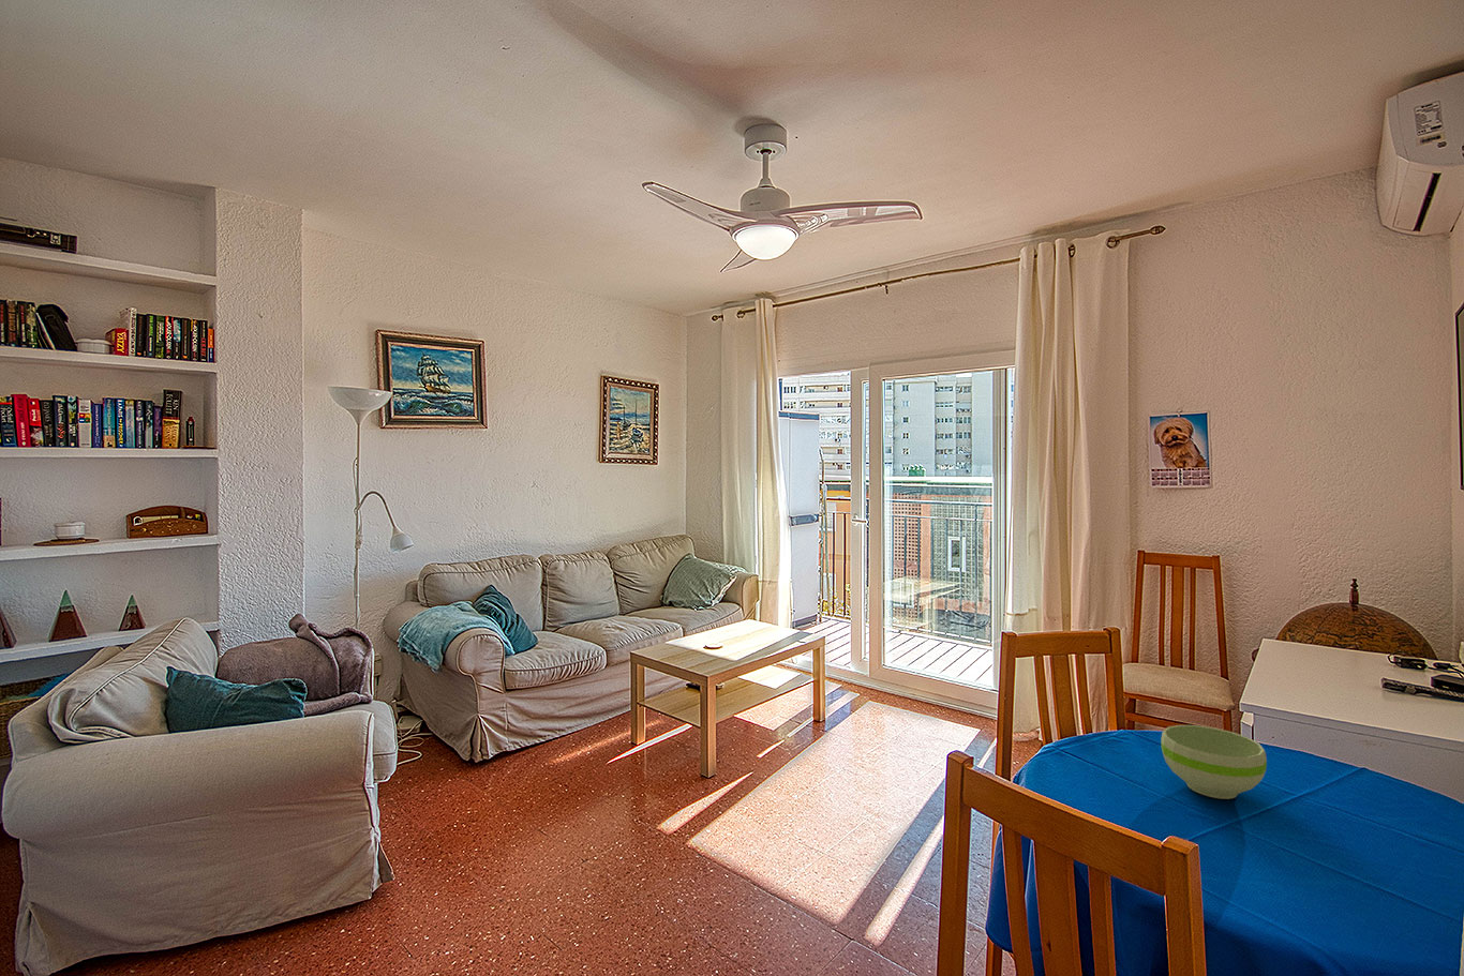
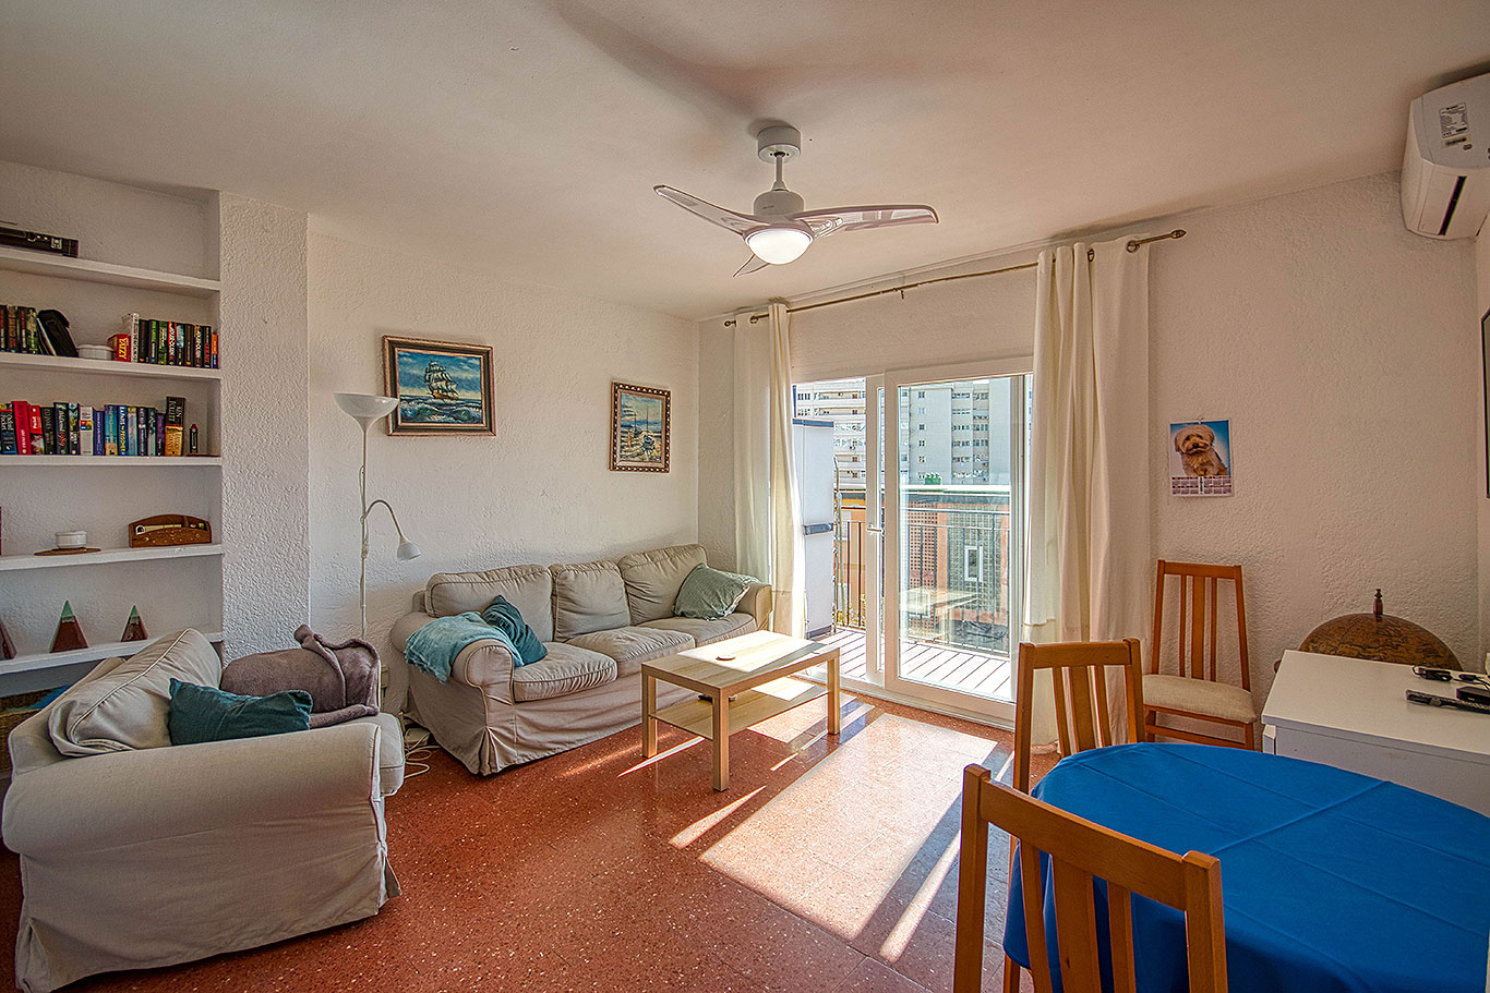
- bowl (1211, 764)
